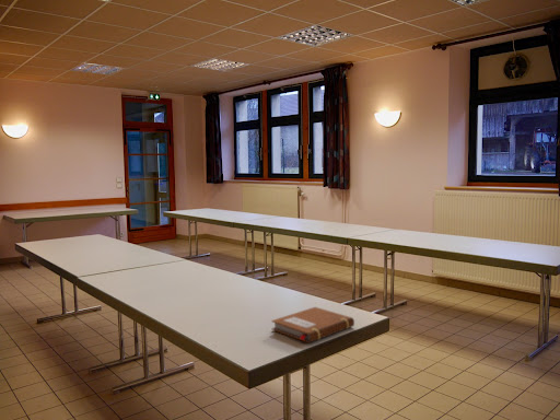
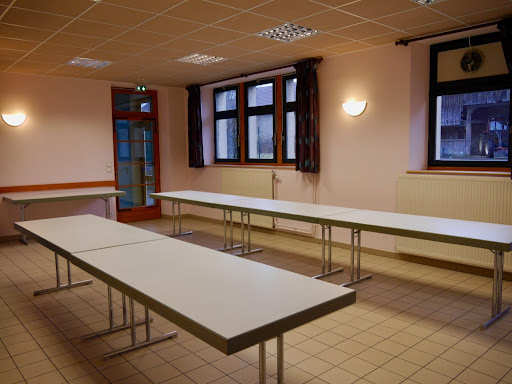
- notebook (312, 324)
